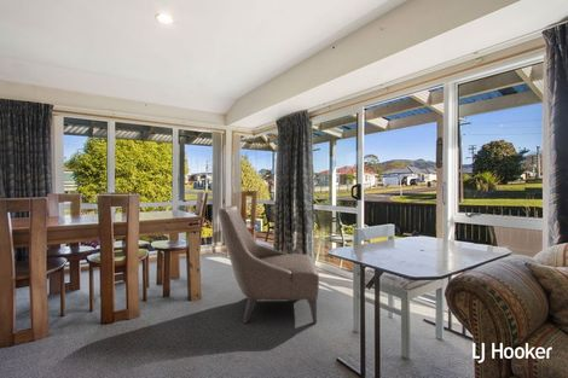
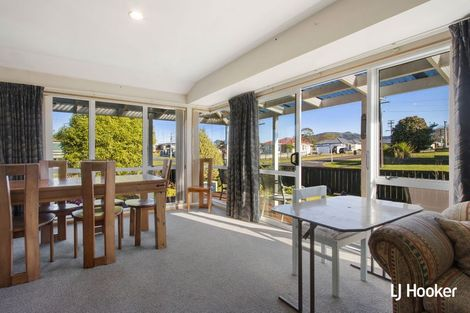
- chair (268, 256)
